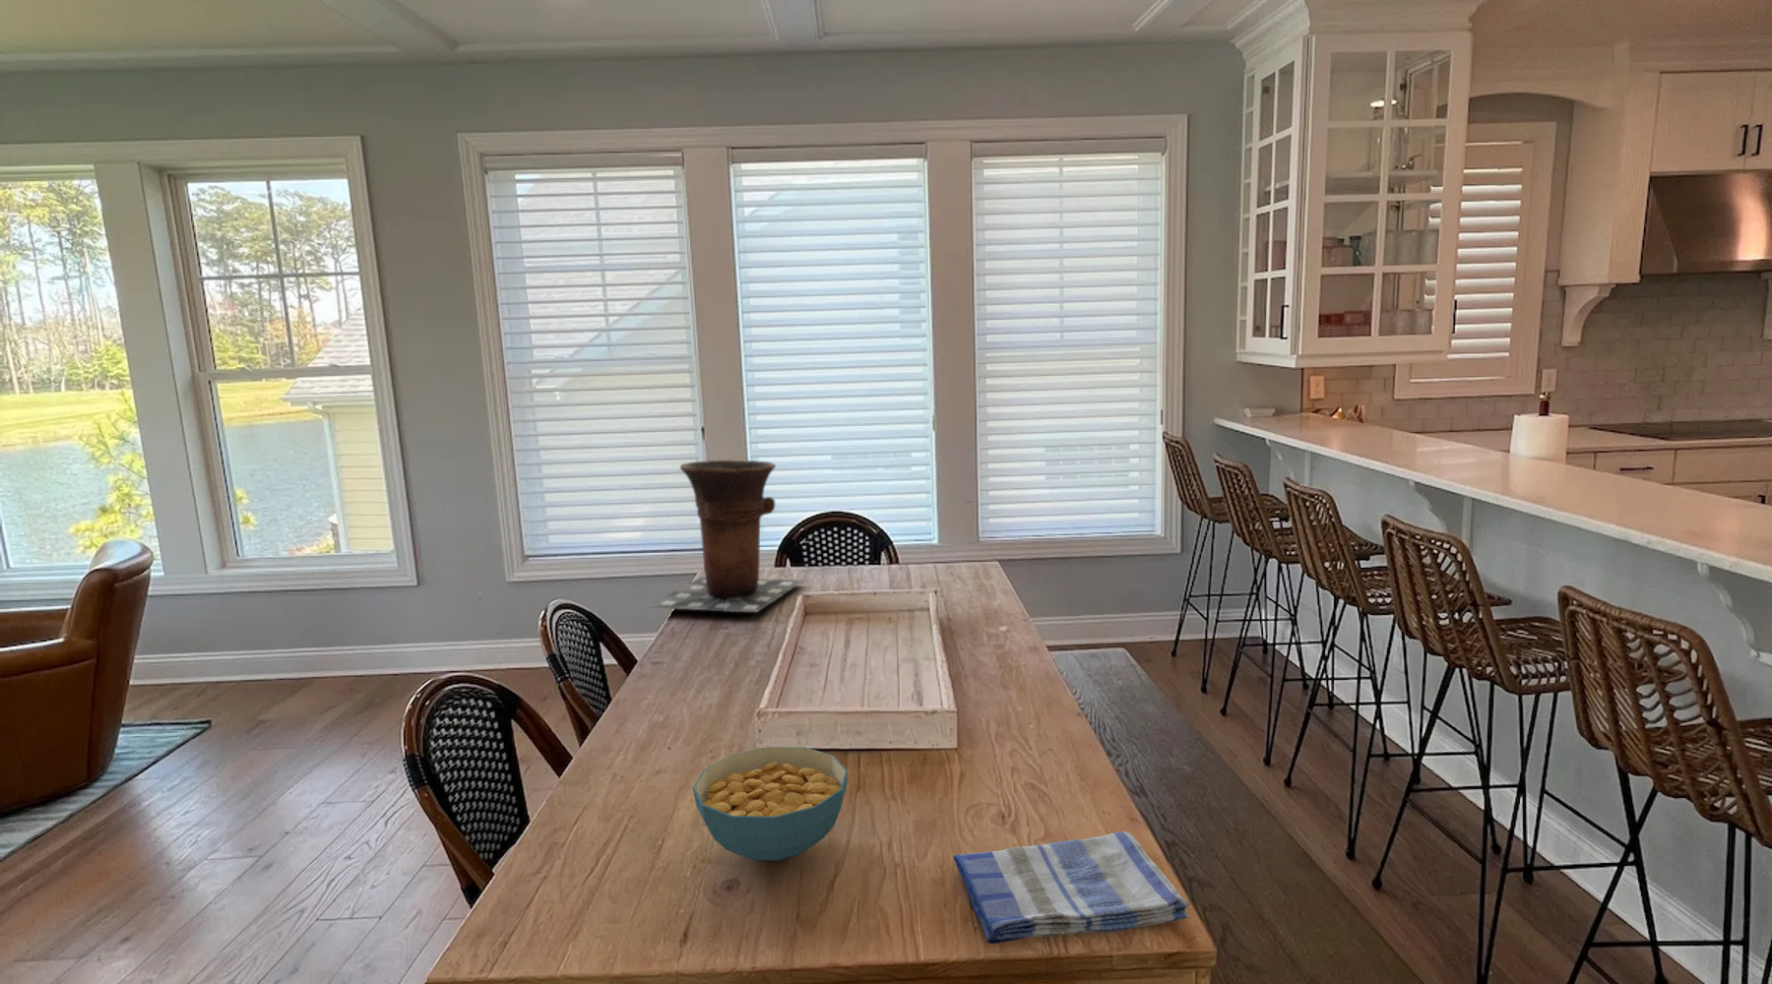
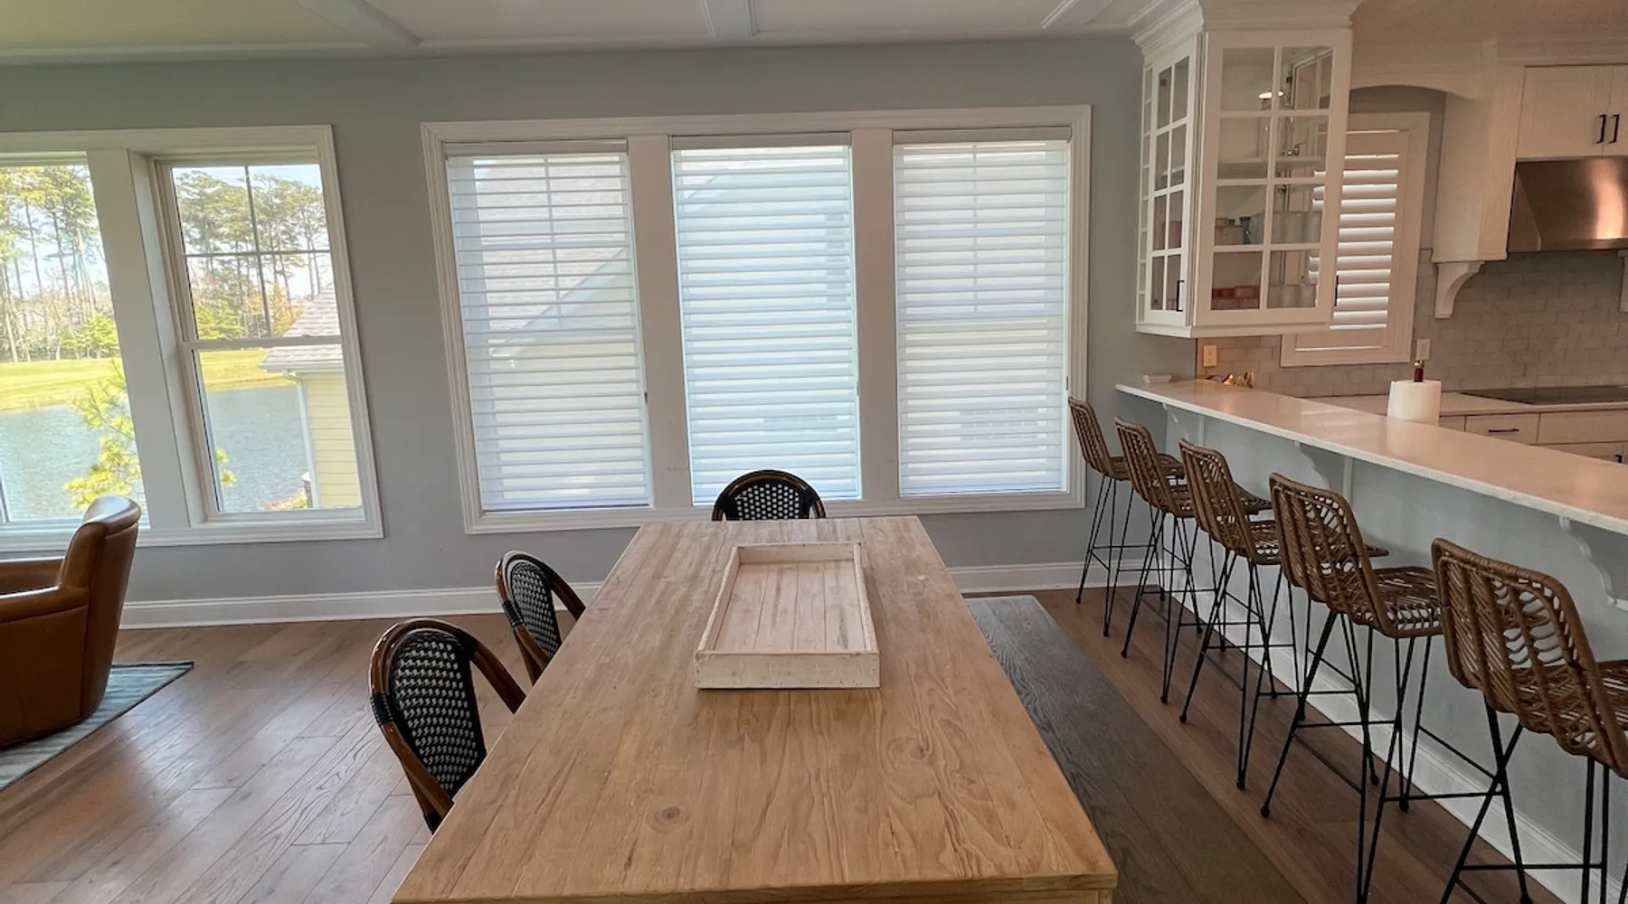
- dish towel (1065, 881)
- cereal bowl (773, 814)
- vase (724, 531)
